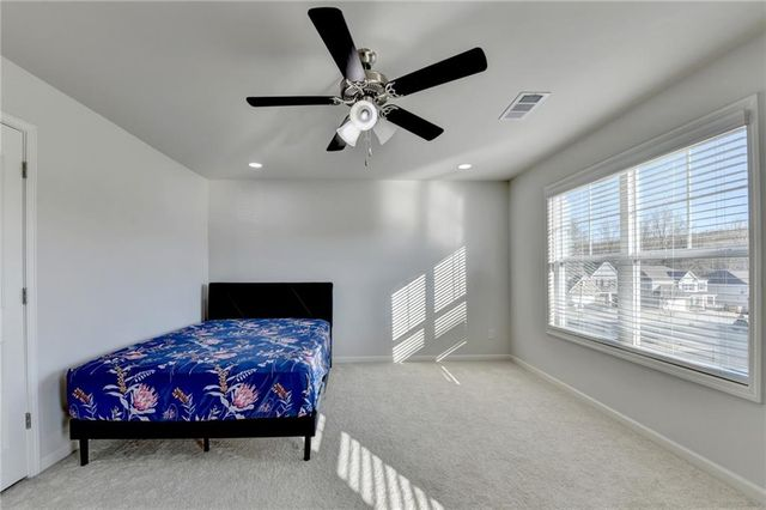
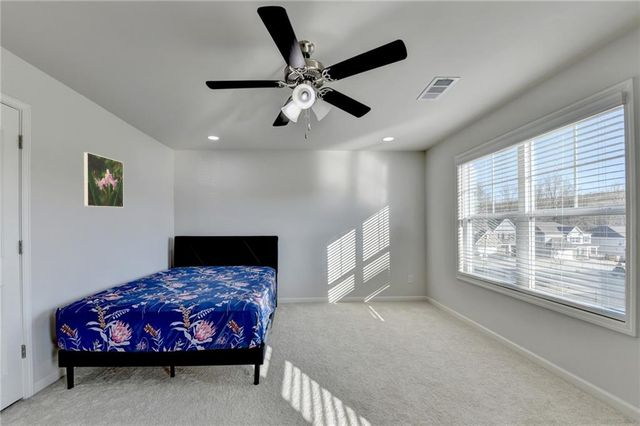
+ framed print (105, 182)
